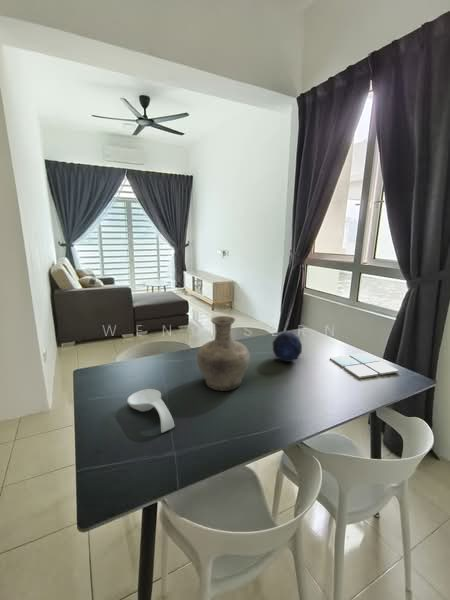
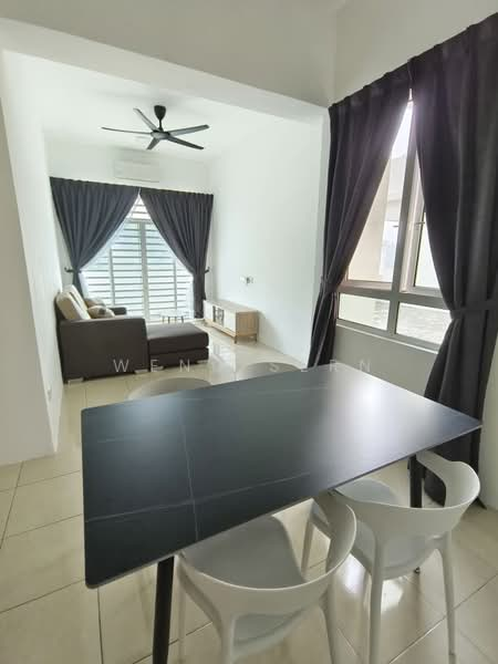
- vase (223, 351)
- drink coaster (362, 364)
- spoon rest (151, 404)
- decorative orb (287, 346)
